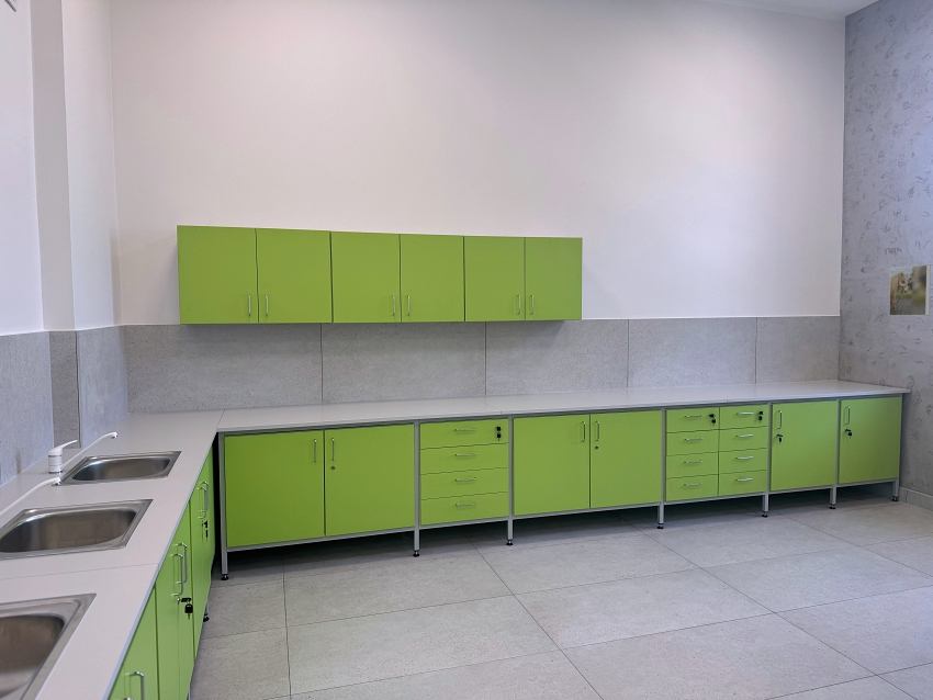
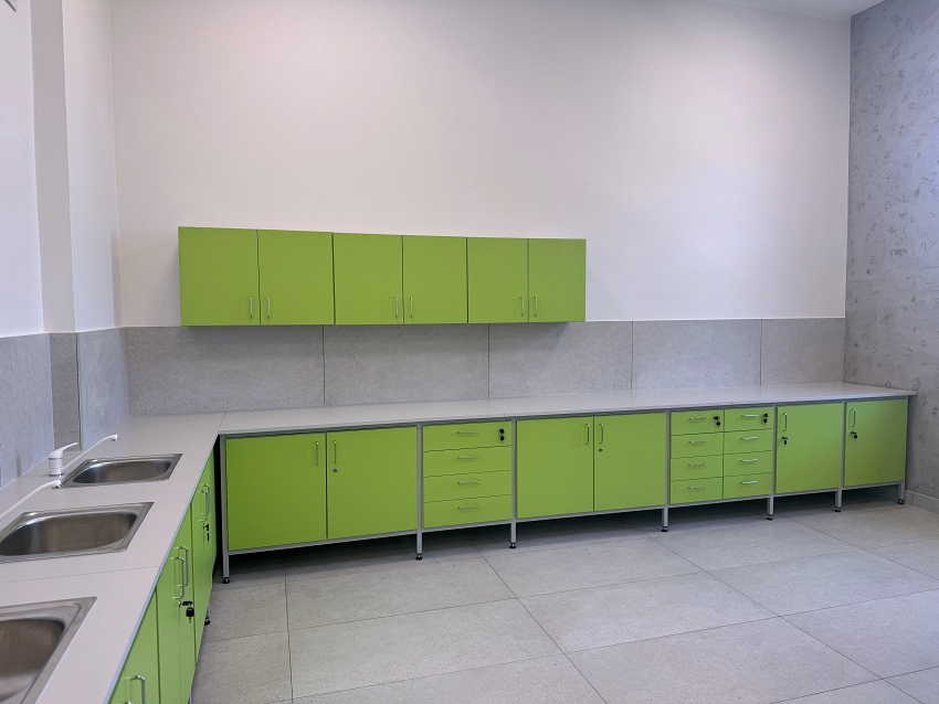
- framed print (909, 291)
